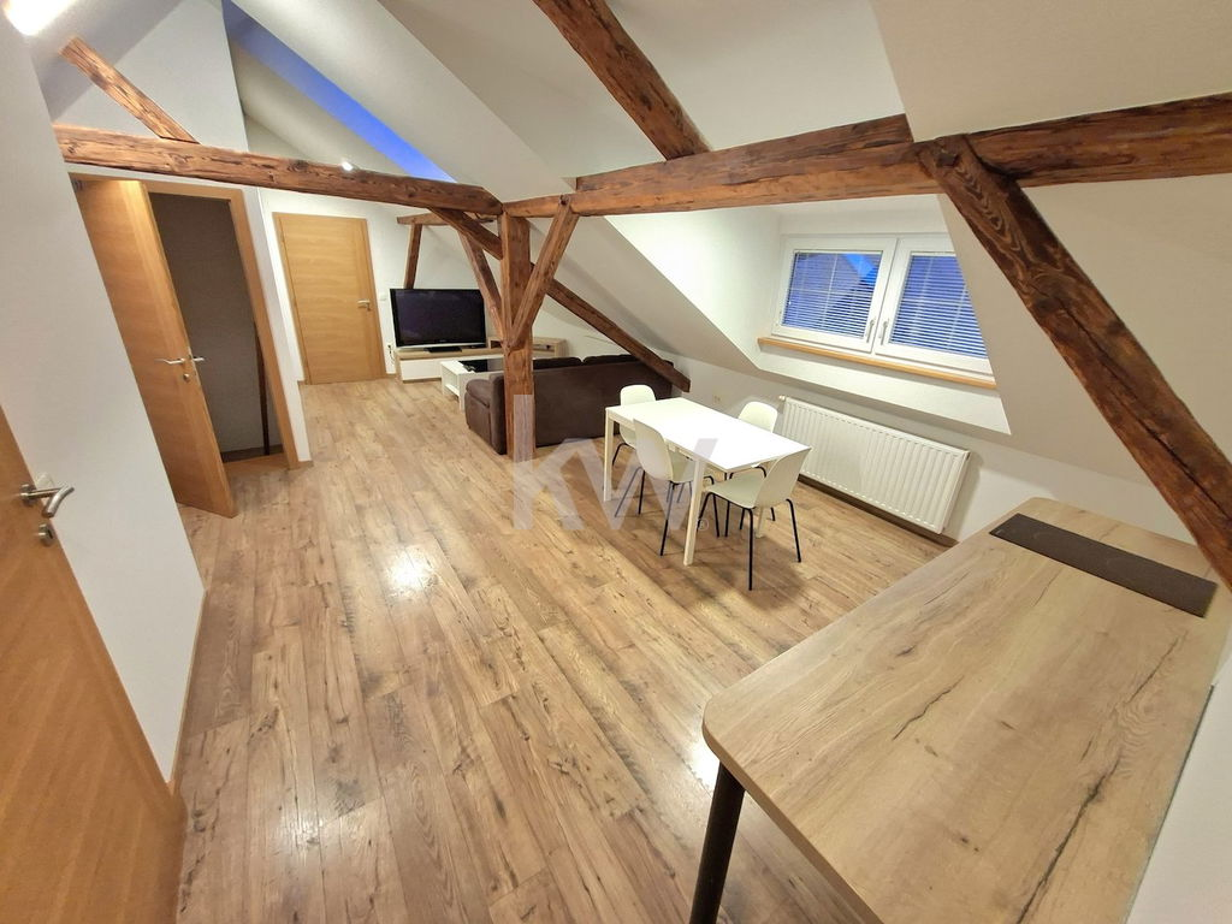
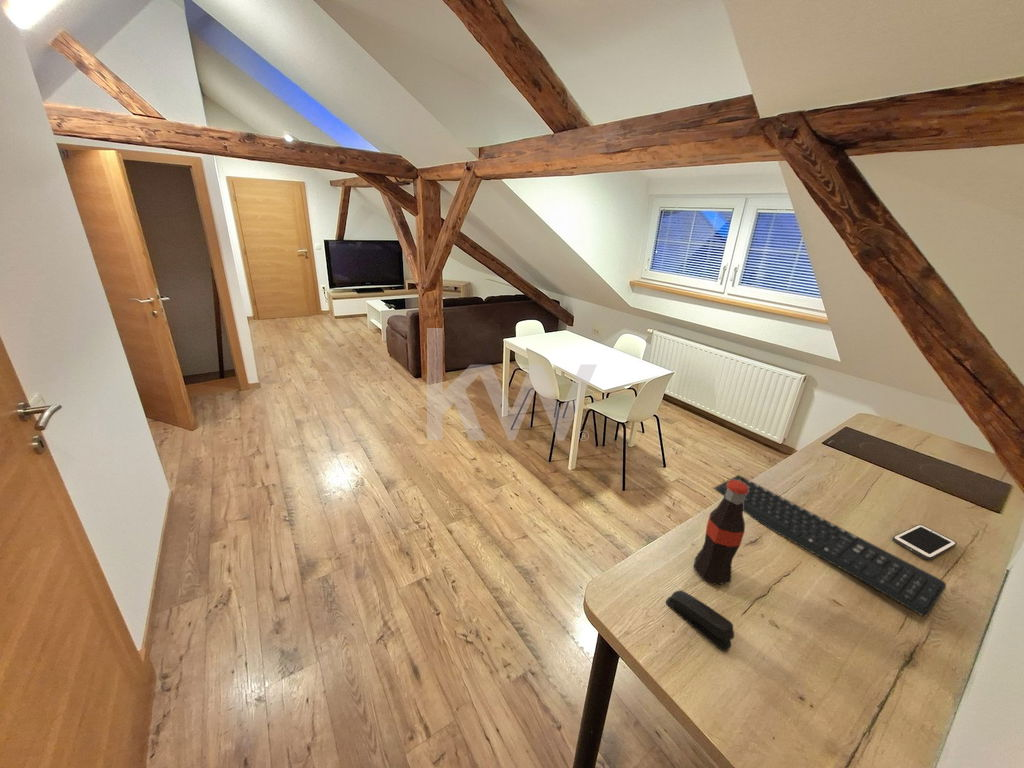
+ bottle (724, 530)
+ keyboard (810, 530)
+ stapler (699, 613)
+ cell phone (924, 541)
